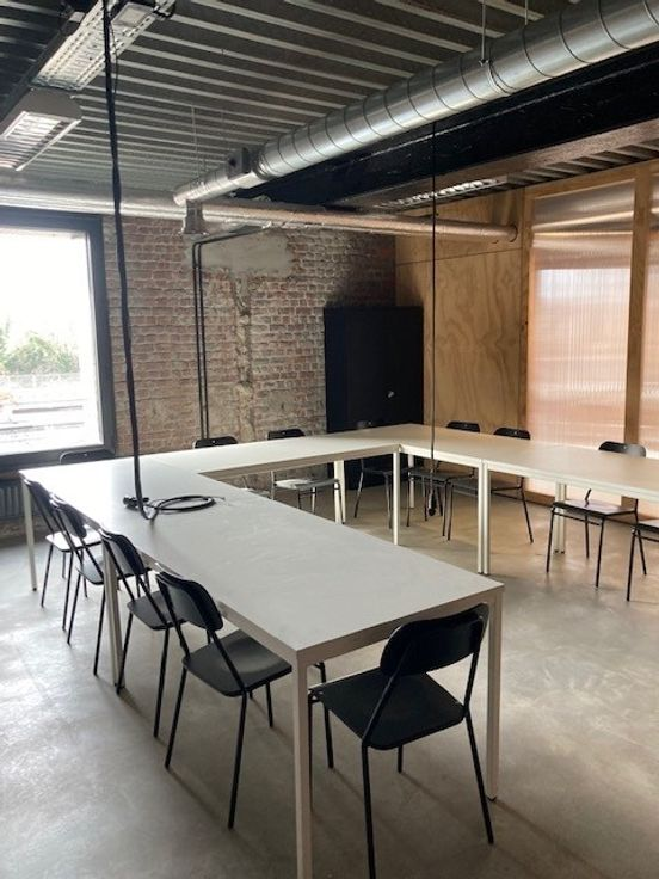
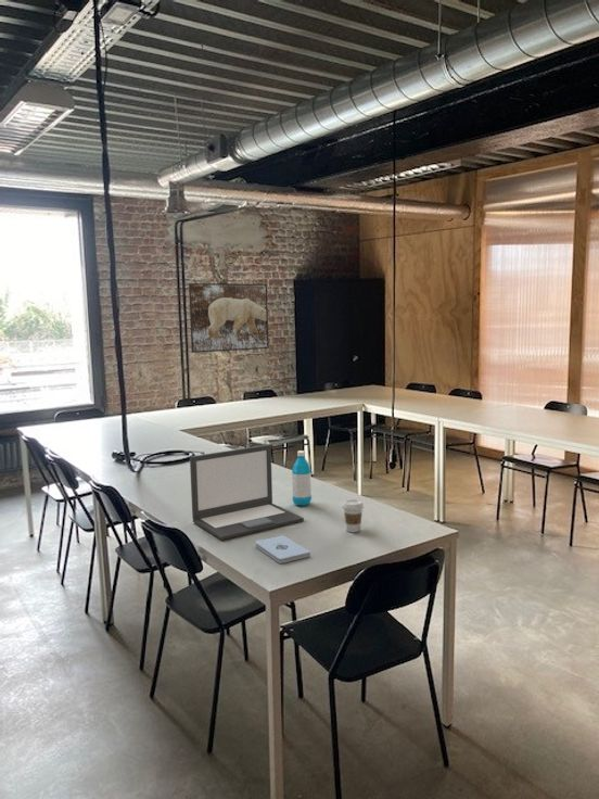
+ laptop (246, 489)
+ notepad (281, 548)
+ water bottle (302, 478)
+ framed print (230, 317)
+ coffee cup (353, 516)
